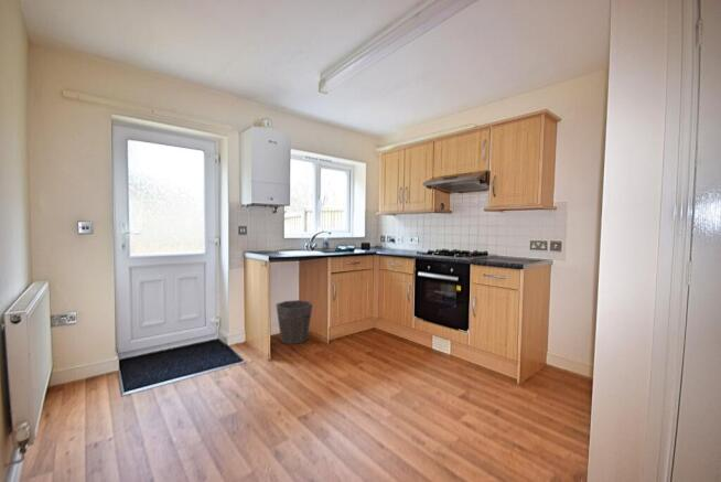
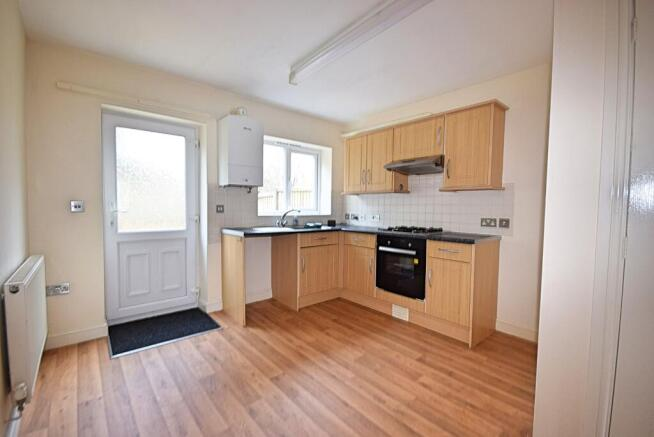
- waste bin (293, 321)
